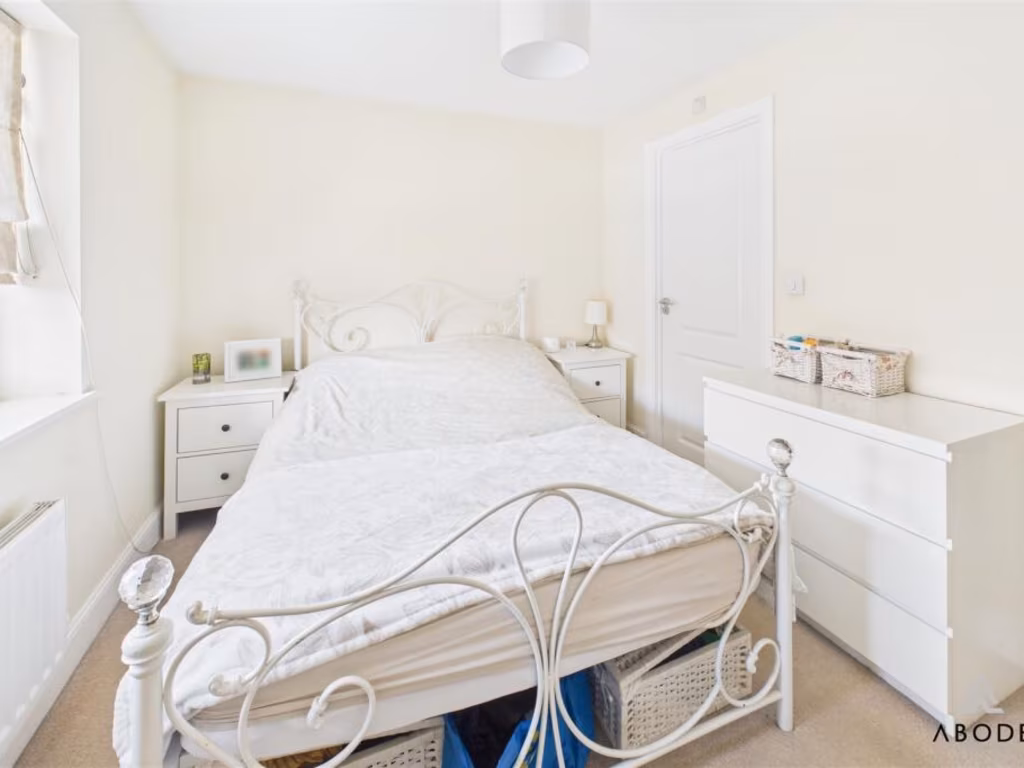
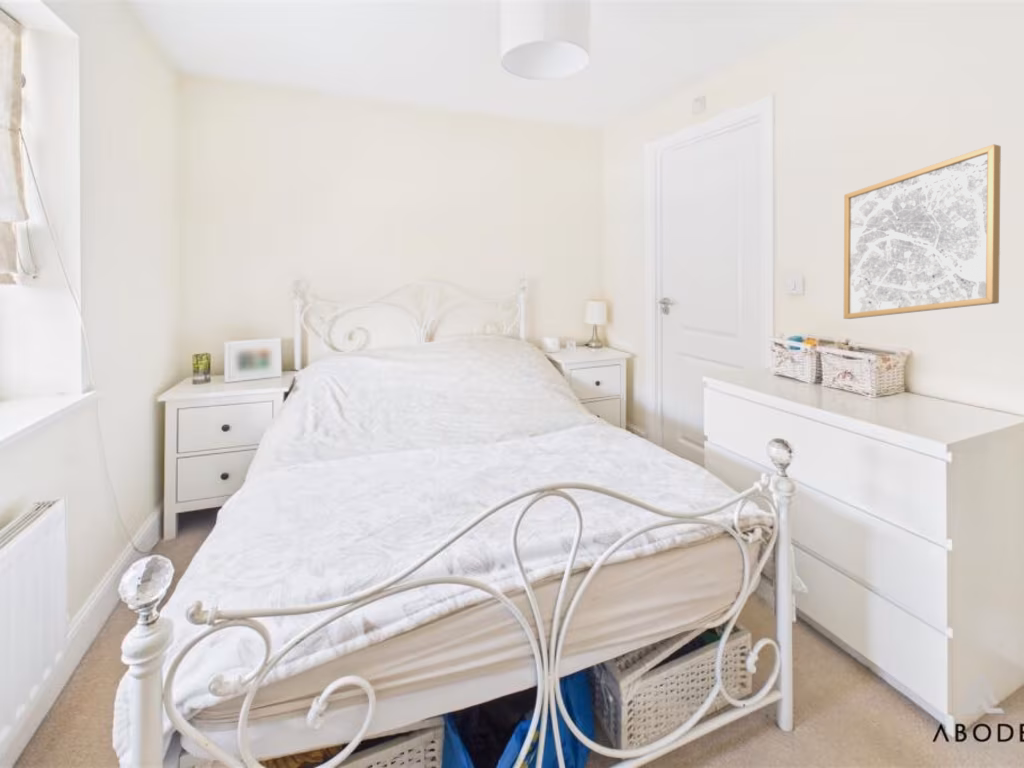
+ wall art (912, 242)
